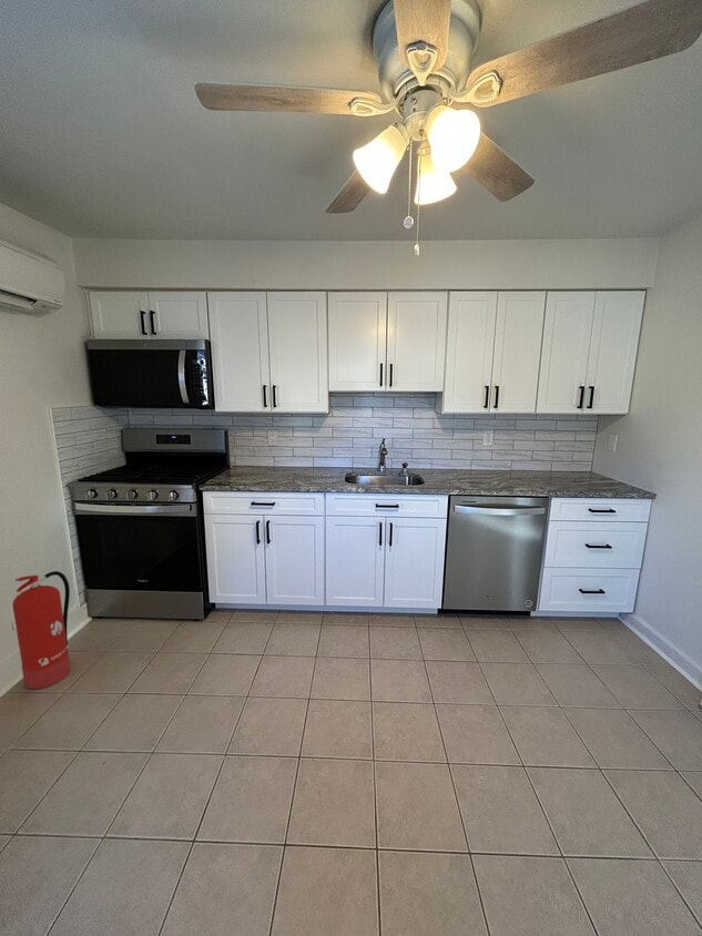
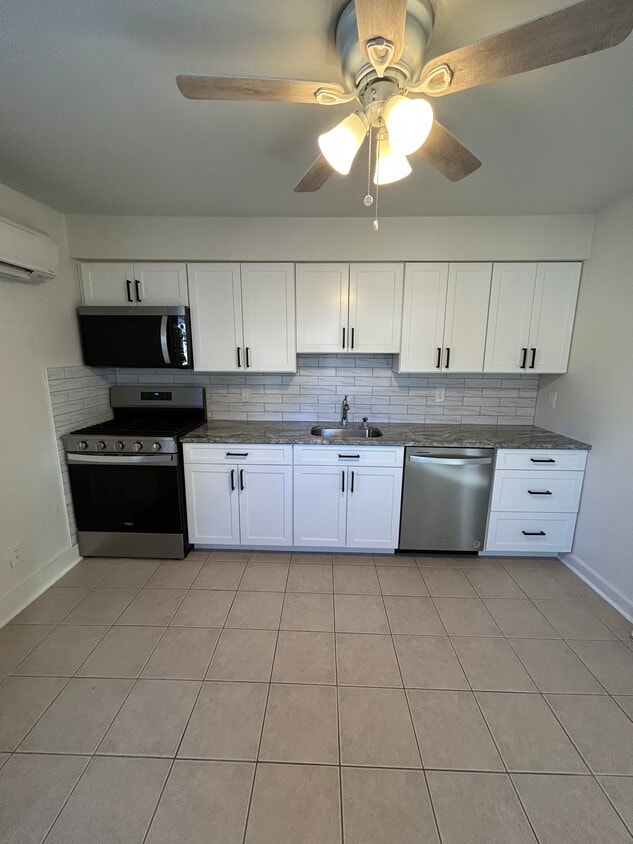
- fire extinguisher (49, 619)
